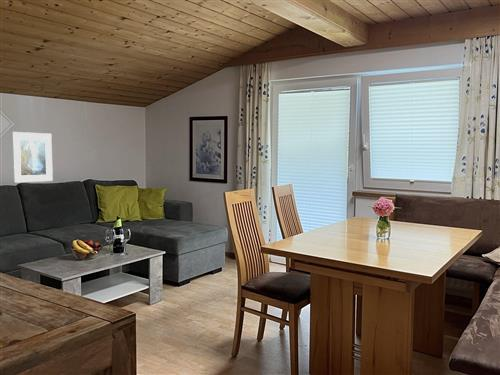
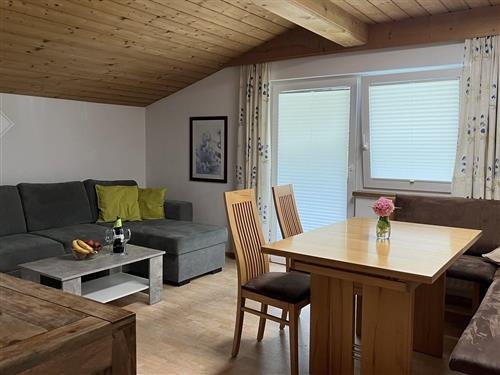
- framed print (33, 157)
